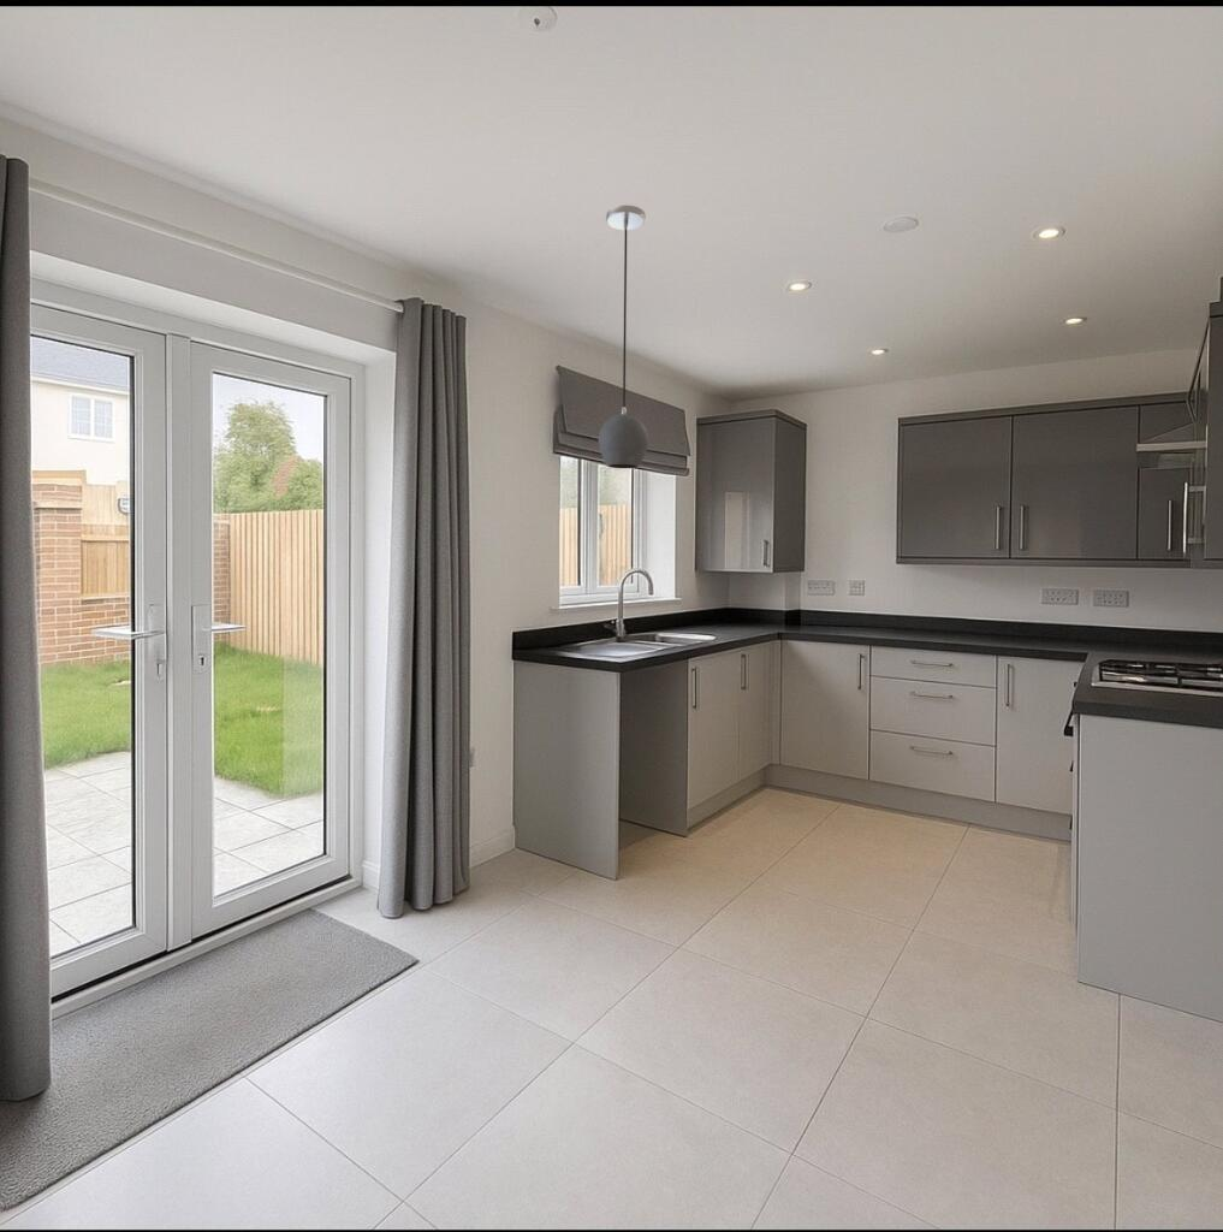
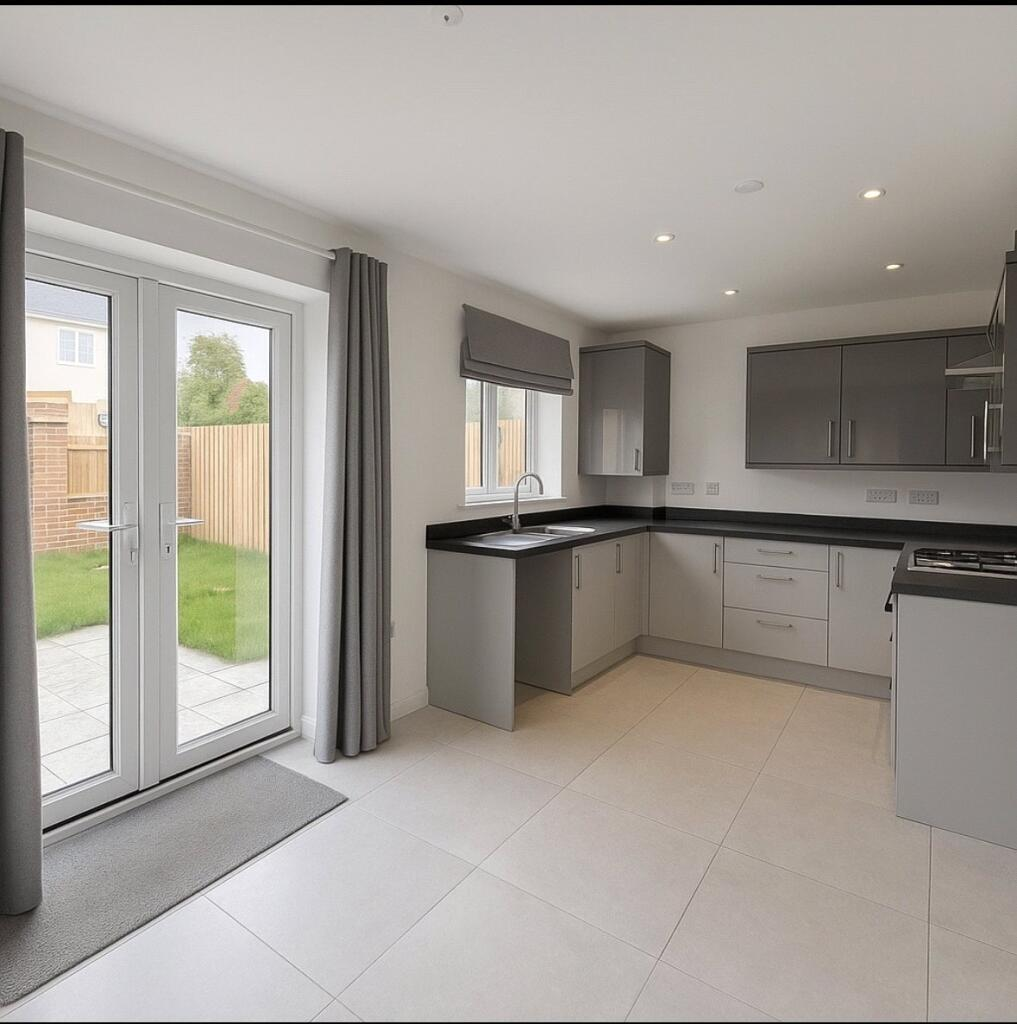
- light fixture (624, 340)
